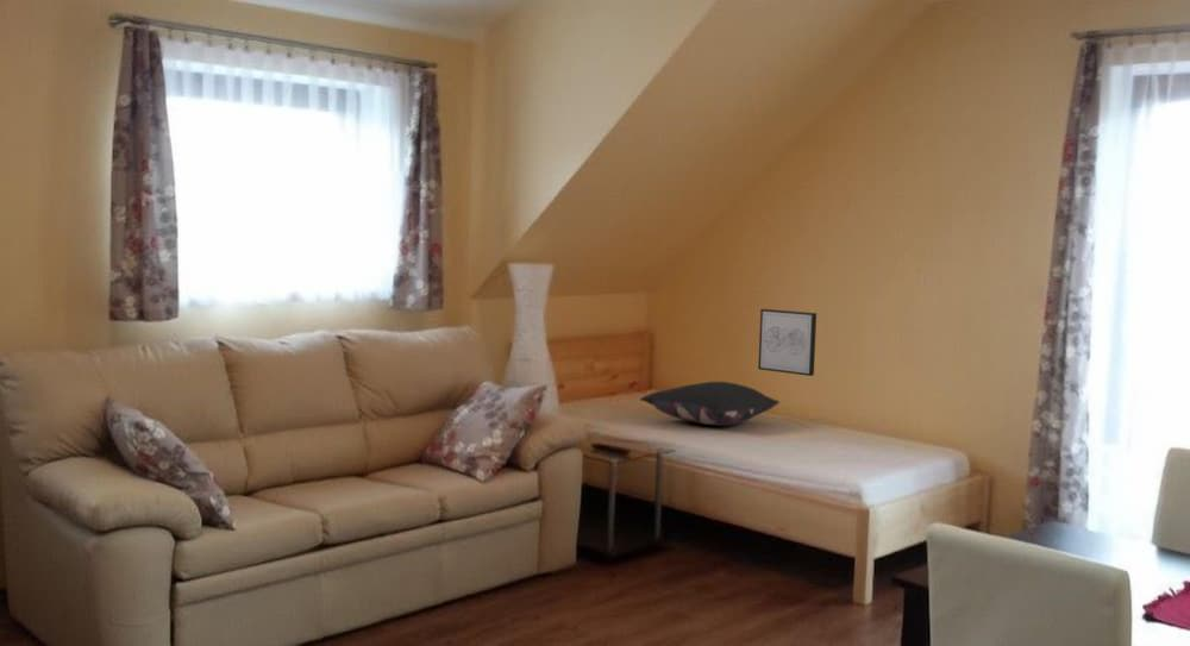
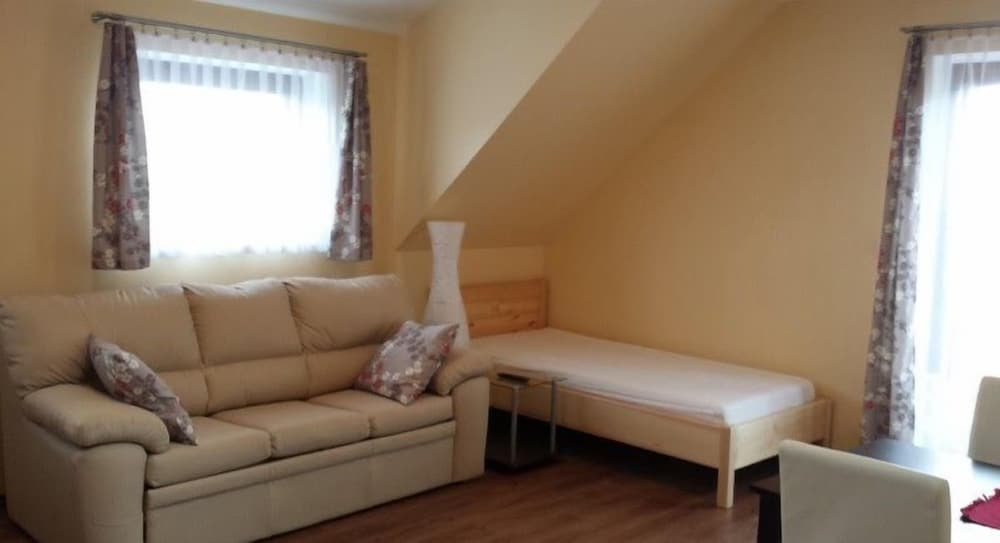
- pillow (709, 402)
- wall art (787, 341)
